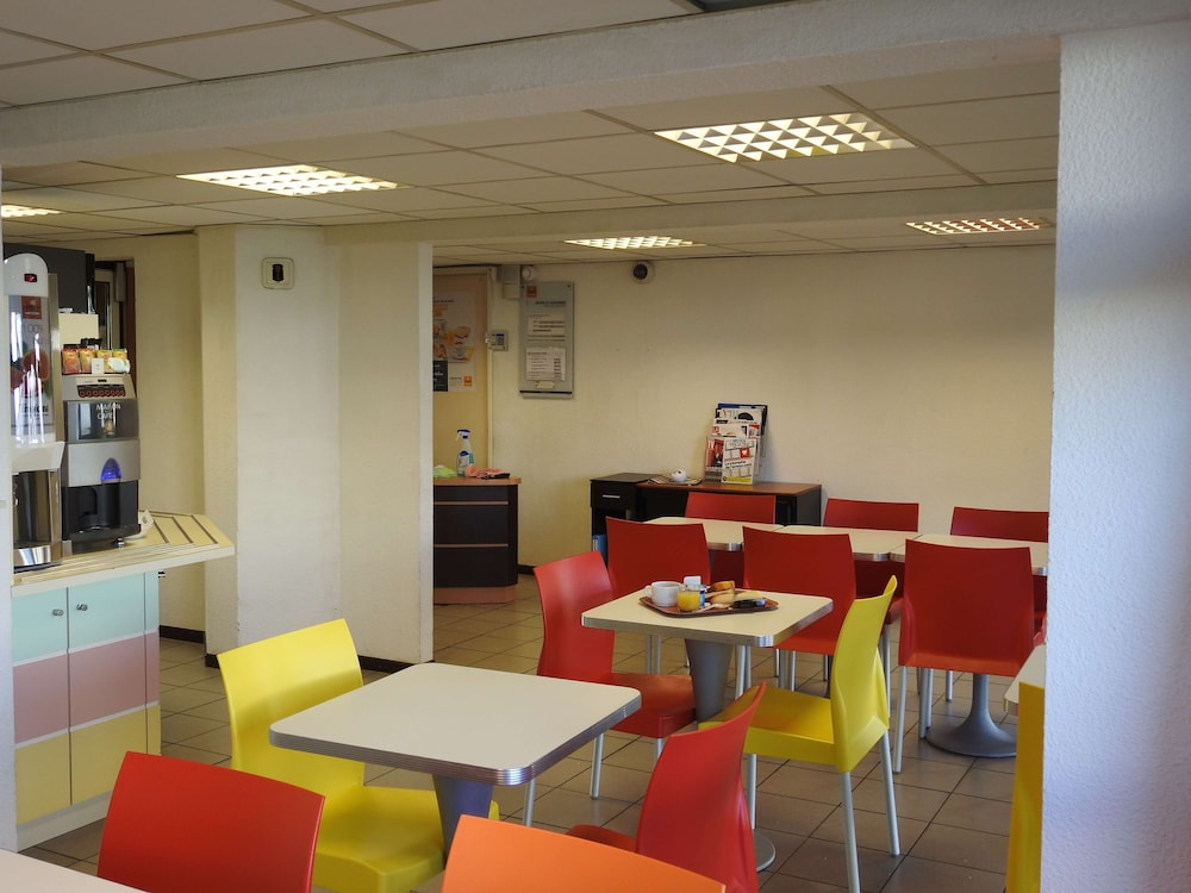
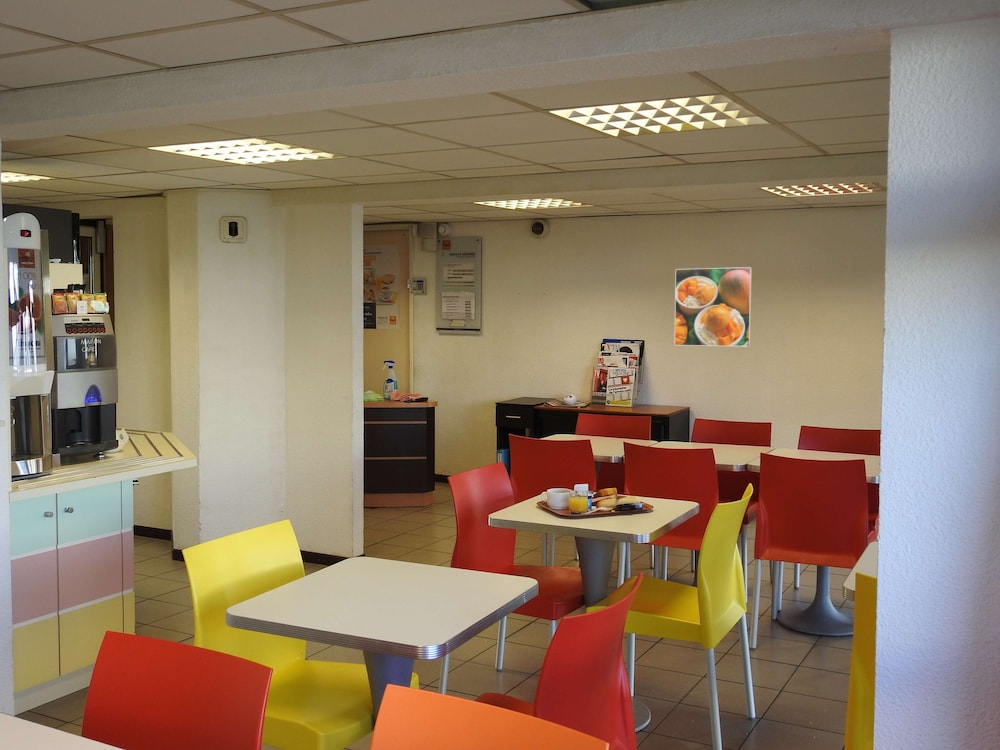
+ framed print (712, 307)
